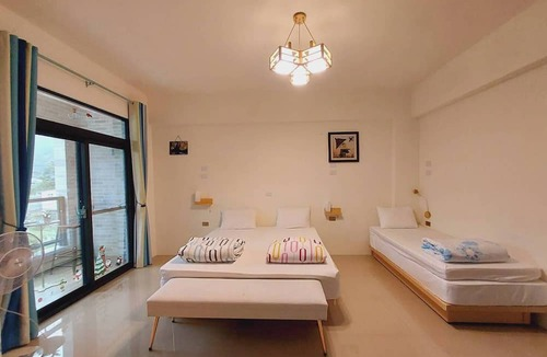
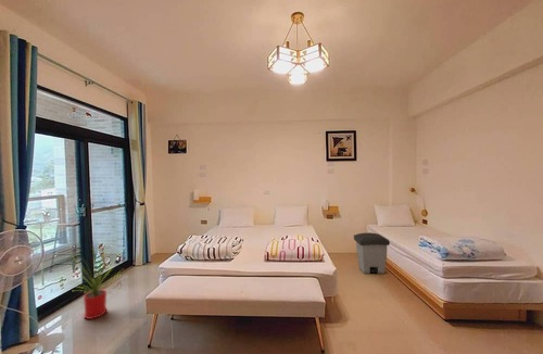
+ trash can (370, 252)
+ house plant (93, 280)
